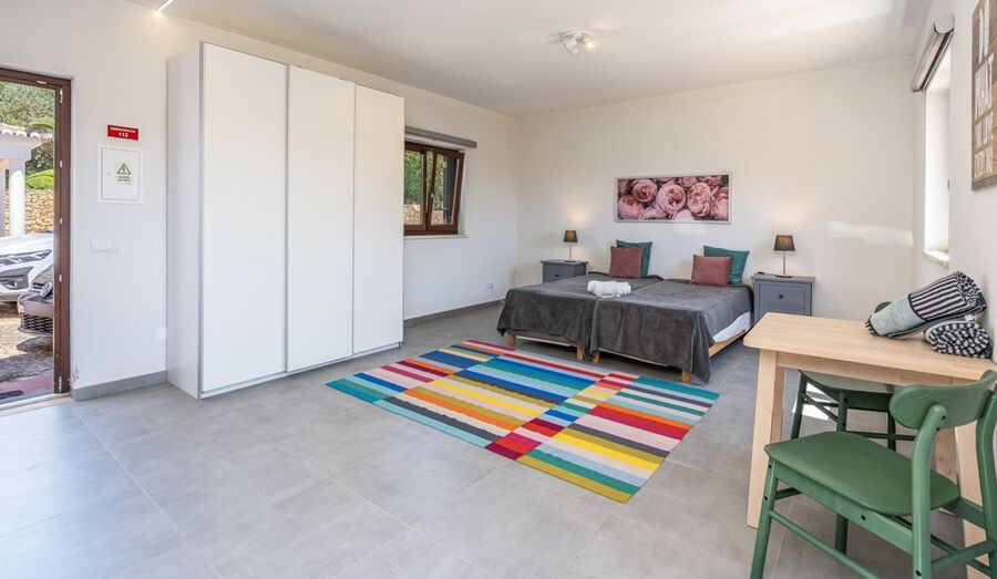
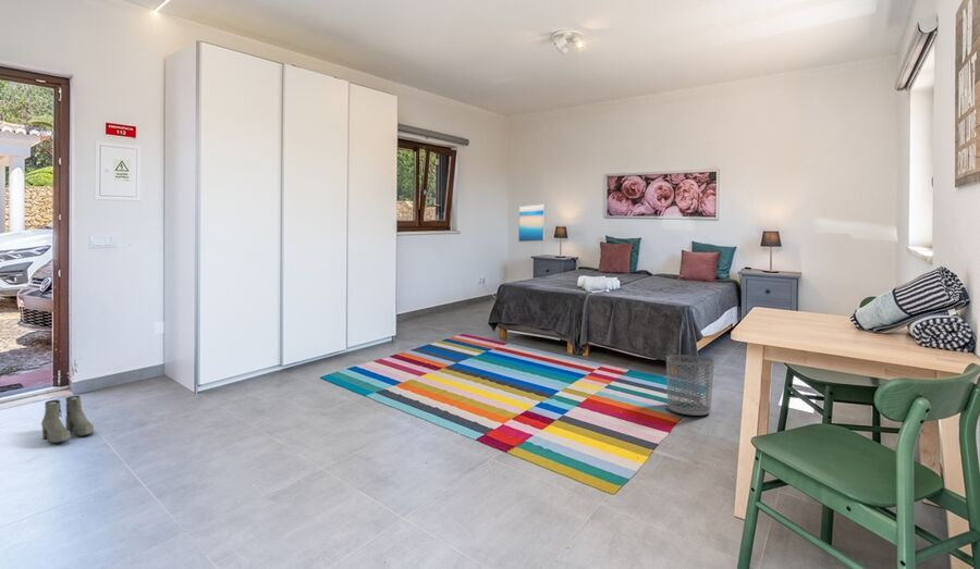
+ waste bin (689, 384)
+ wall art (531, 223)
+ boots (68, 418)
